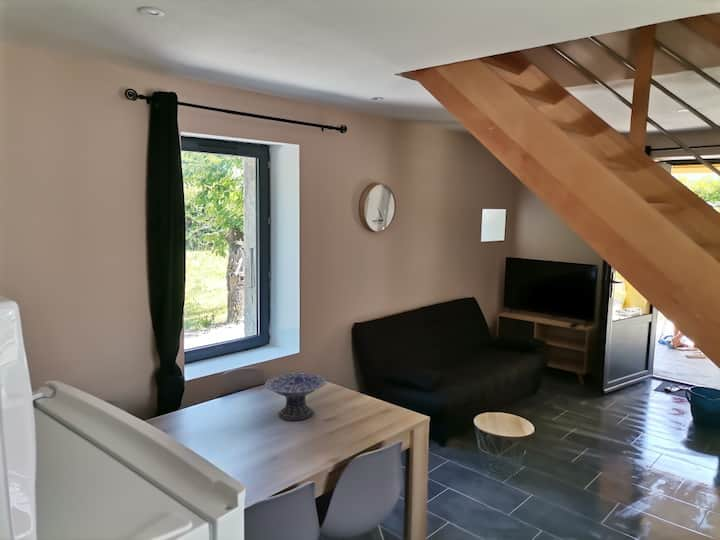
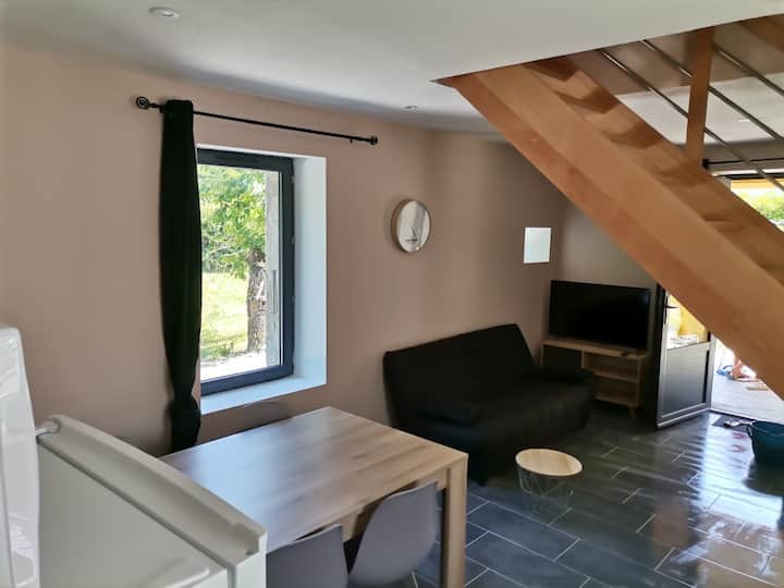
- decorative bowl (295, 397)
